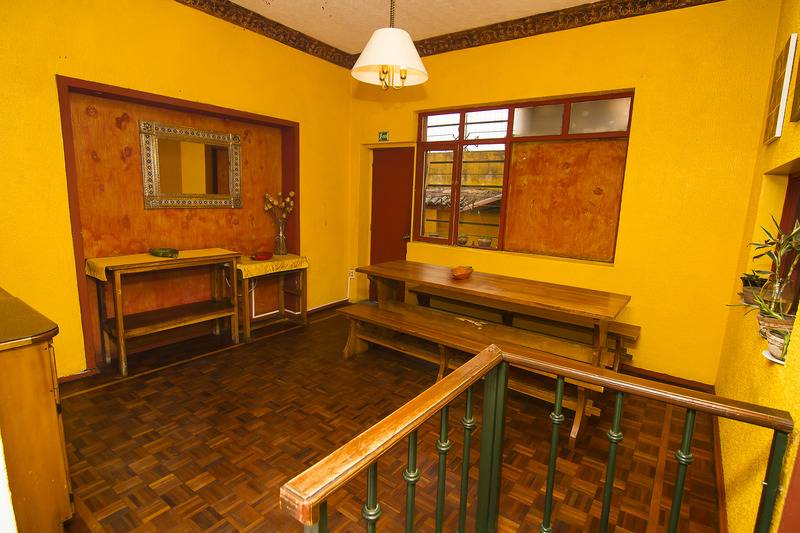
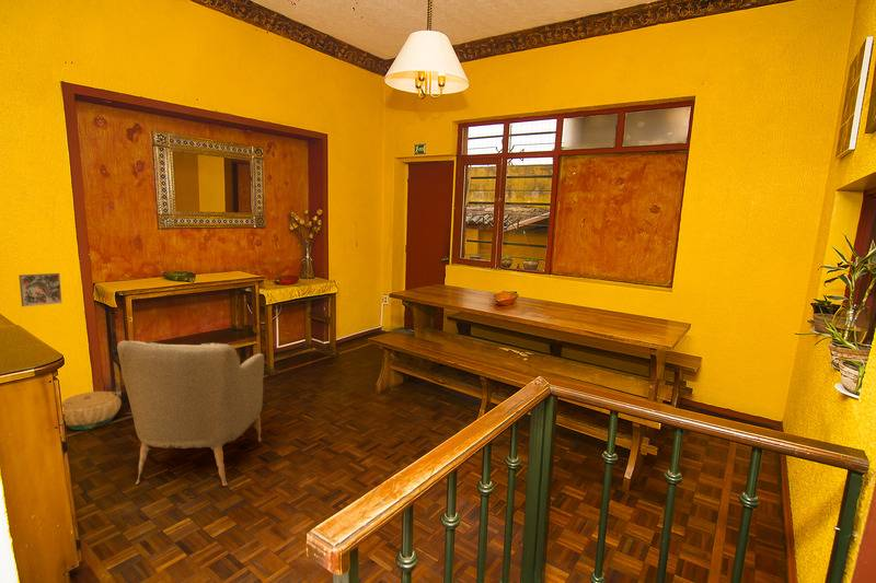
+ decorative tile (42, 289)
+ armchair (199, 396)
+ basket (89, 409)
